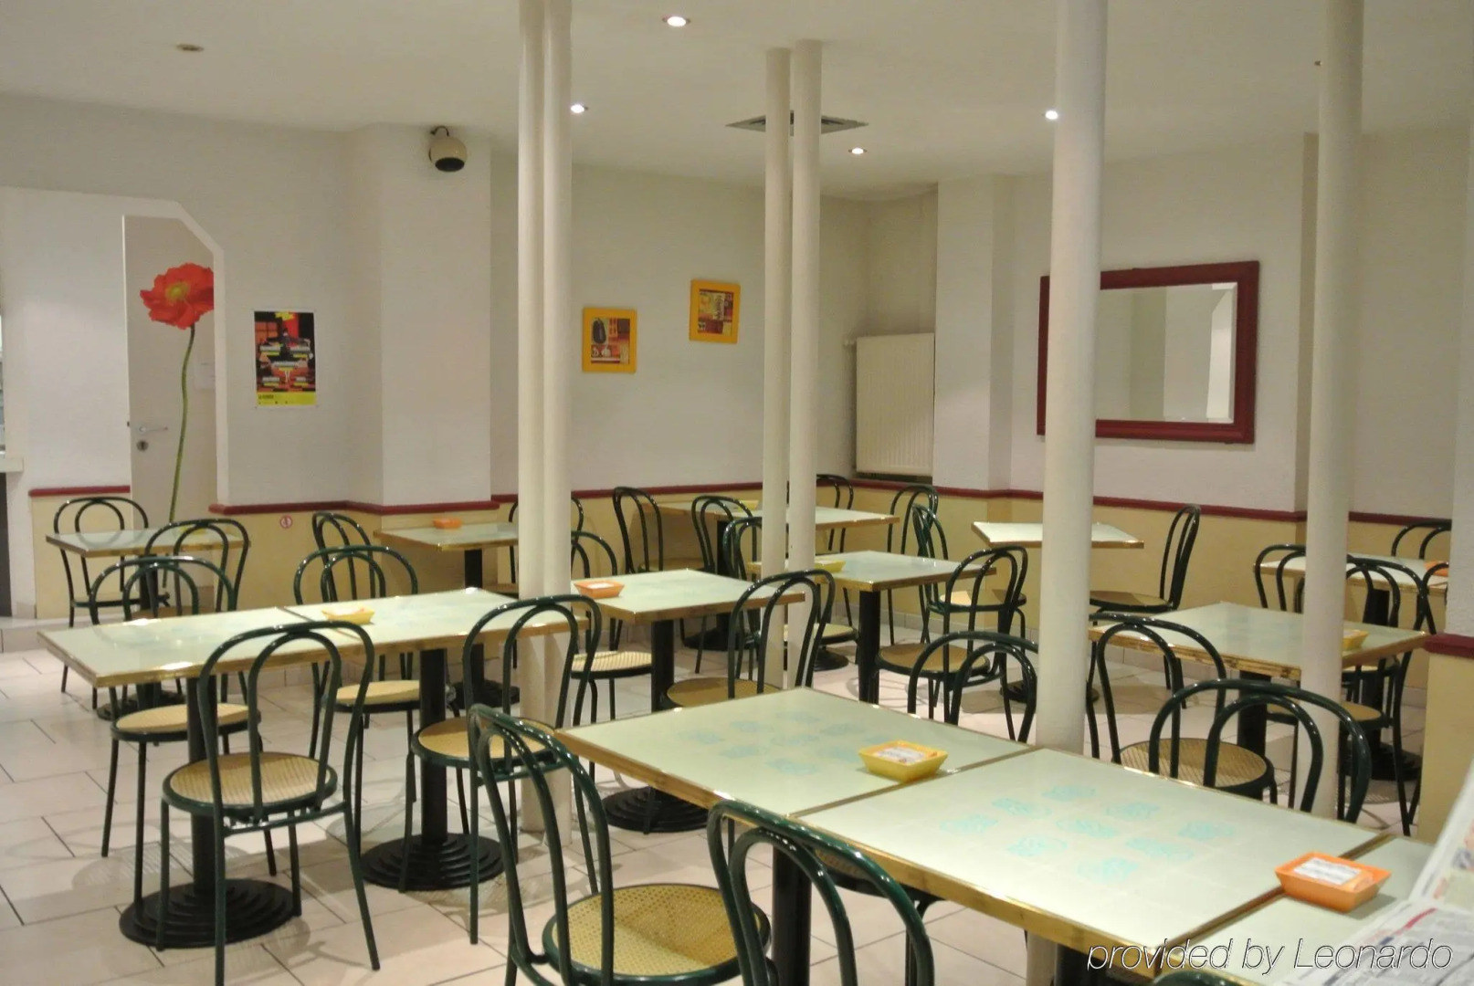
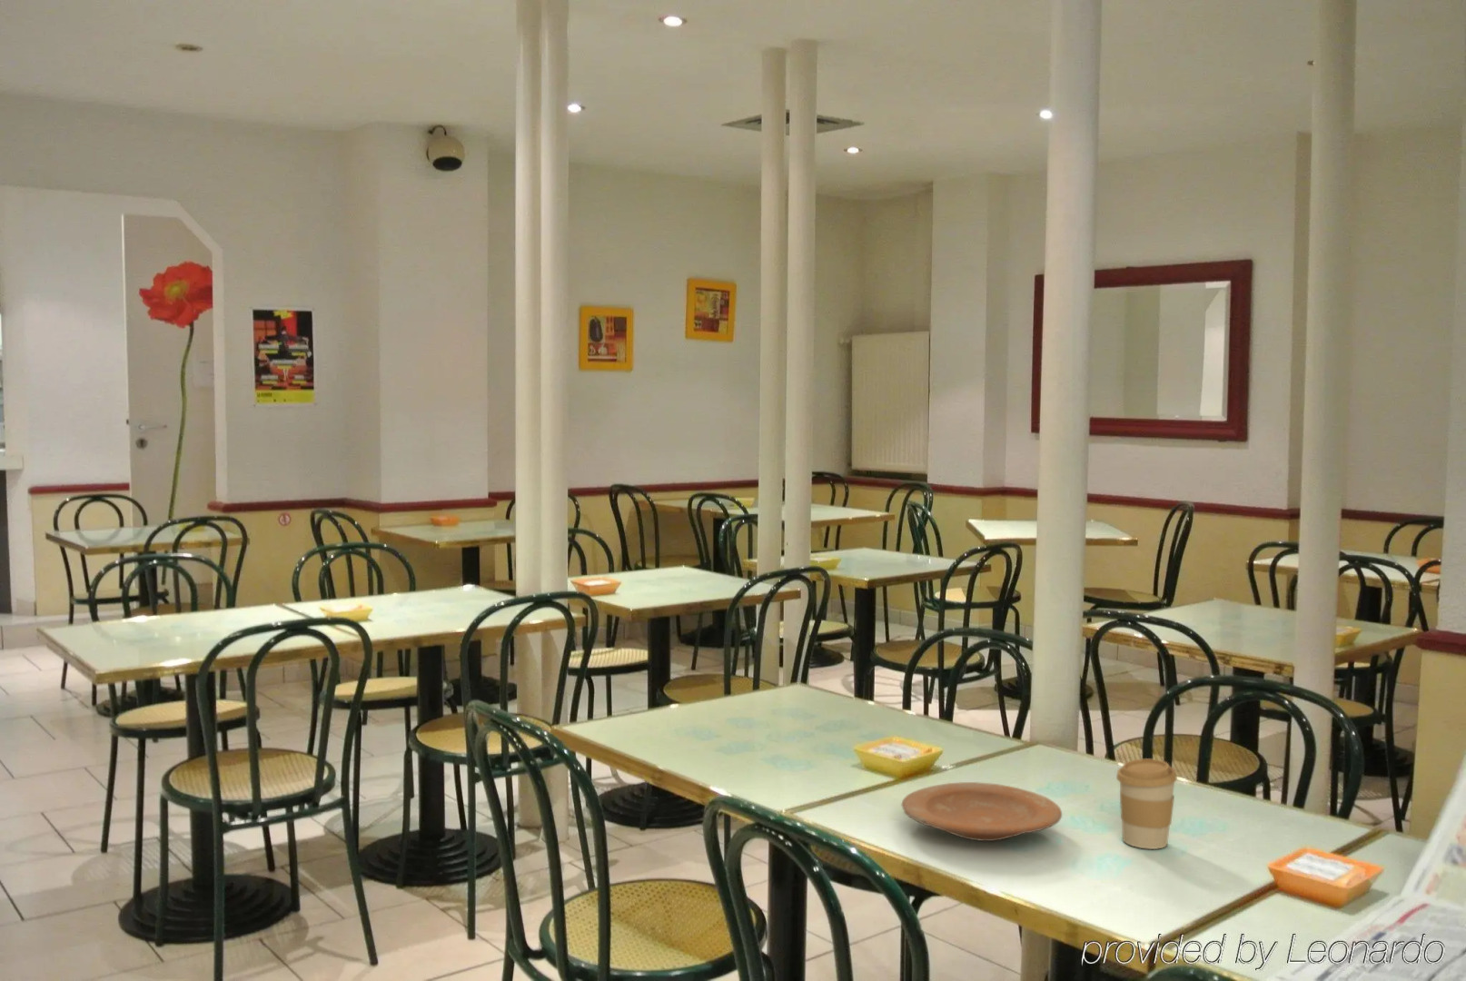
+ plate (980, 817)
+ coffee cup (1145, 803)
